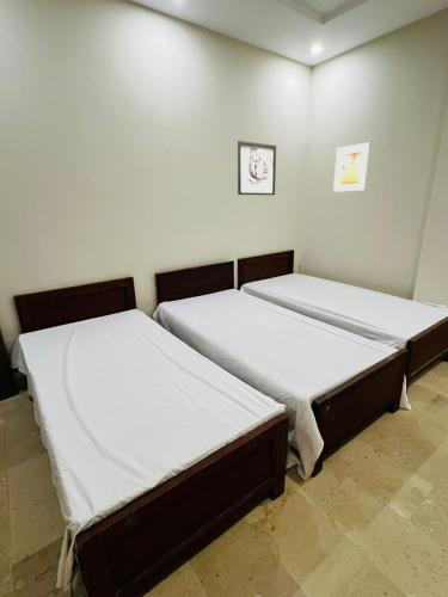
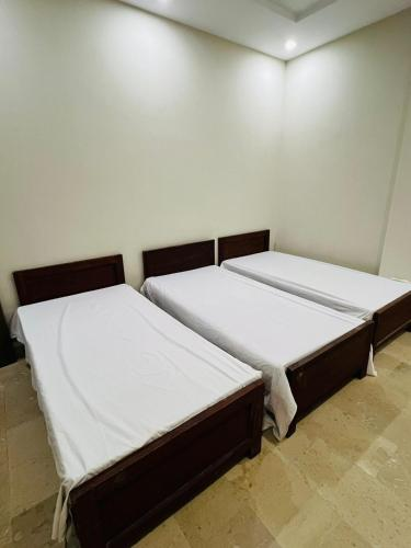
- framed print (350, 168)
- wall art (257, 170)
